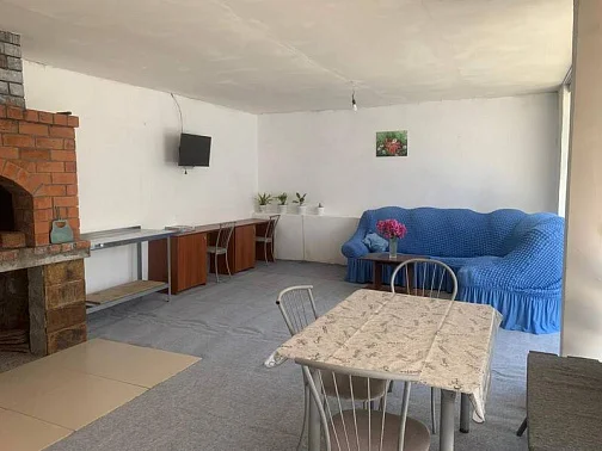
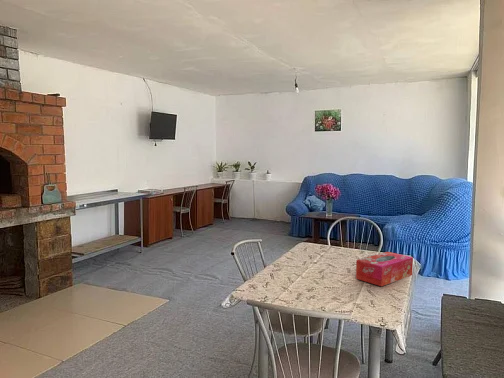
+ tissue box (384, 267)
